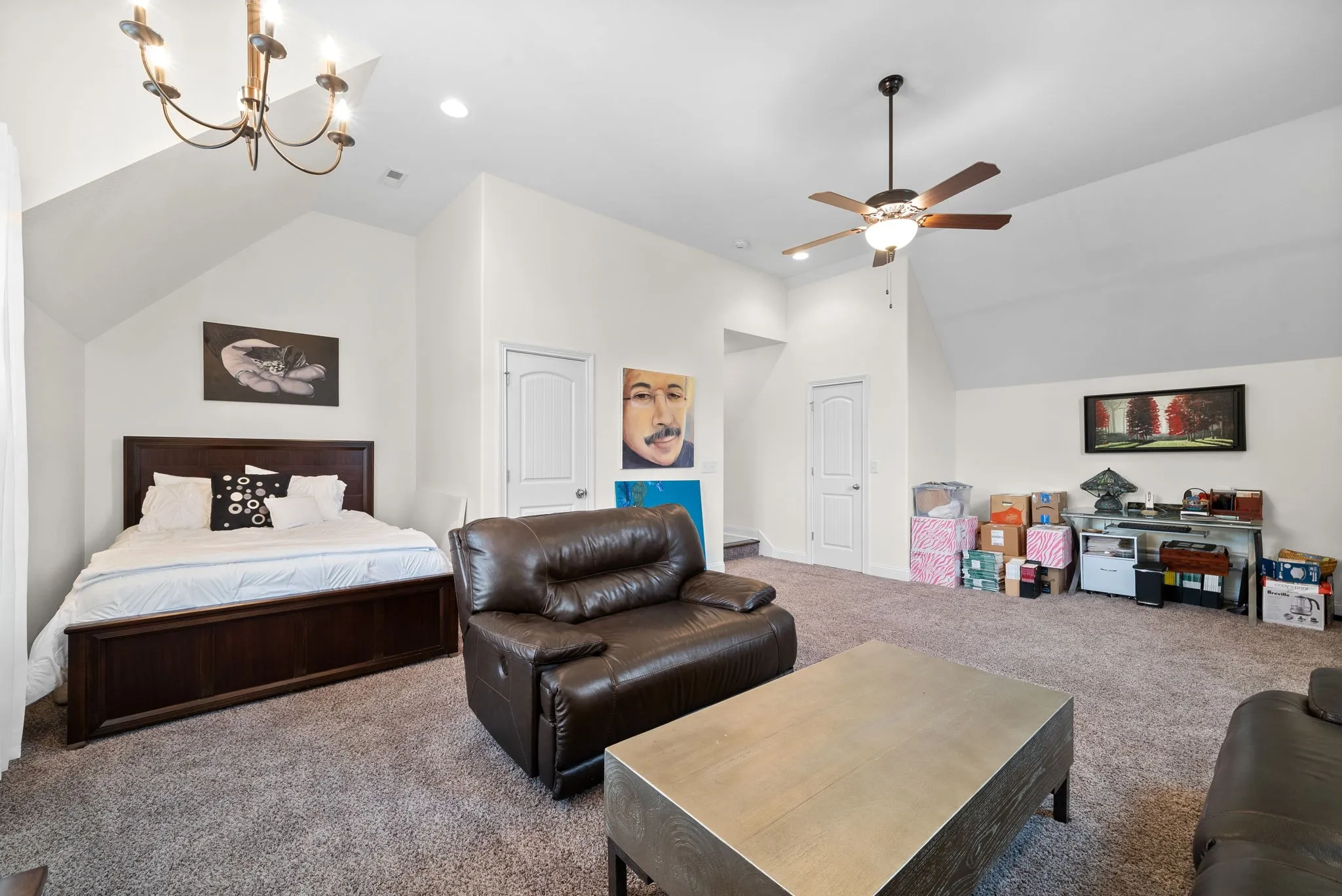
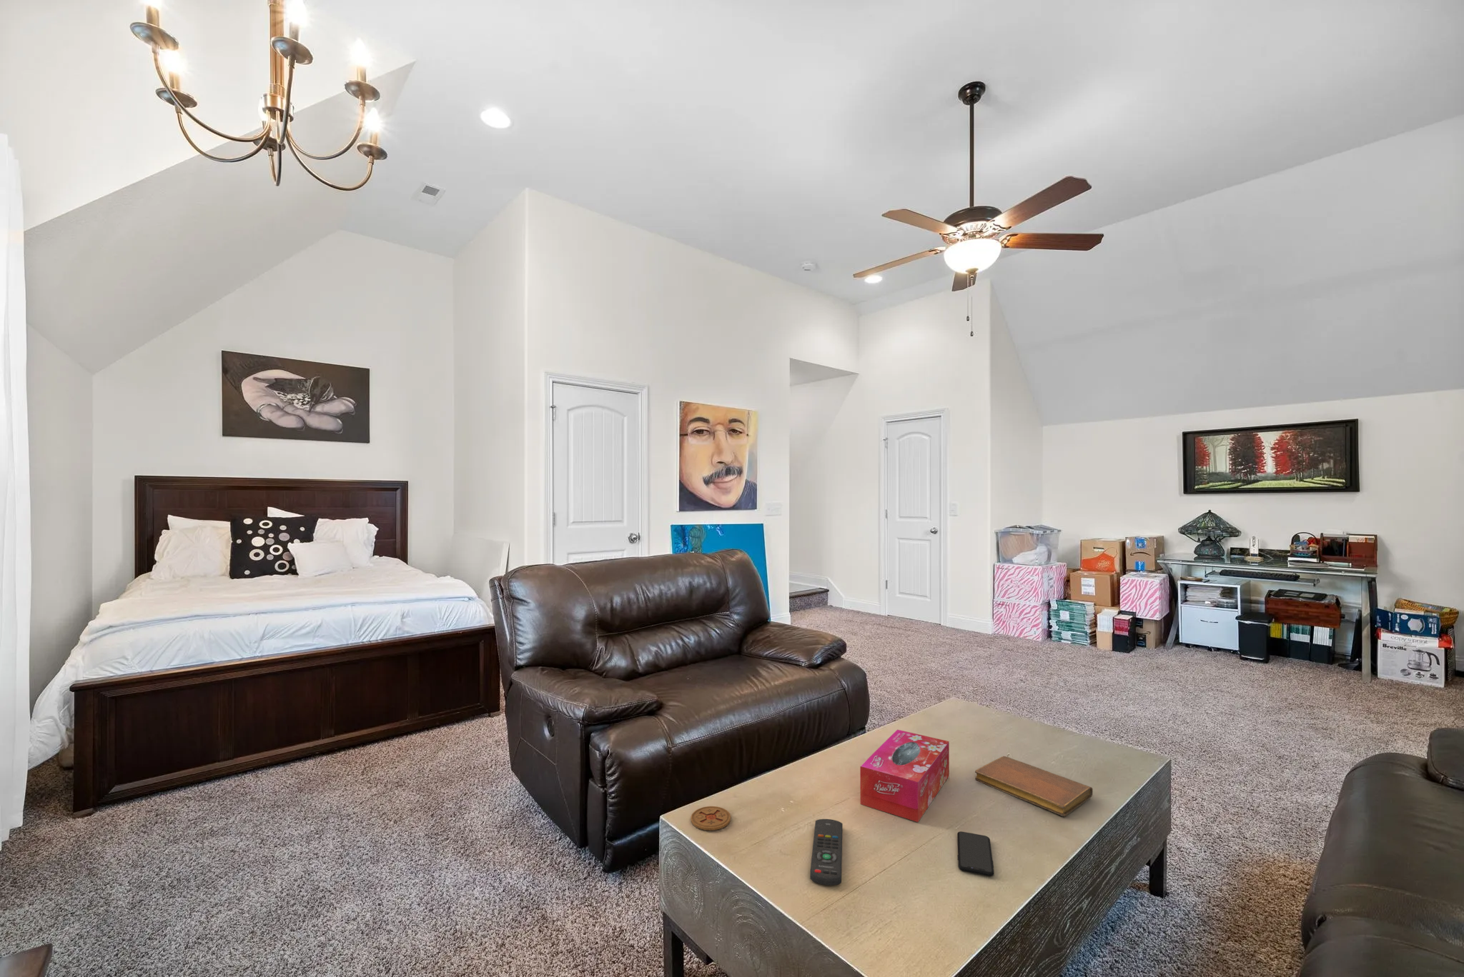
+ coaster (710, 818)
+ tissue box (907, 771)
+ notebook (1032, 783)
+ remote control (827, 848)
+ smartphone (974, 852)
